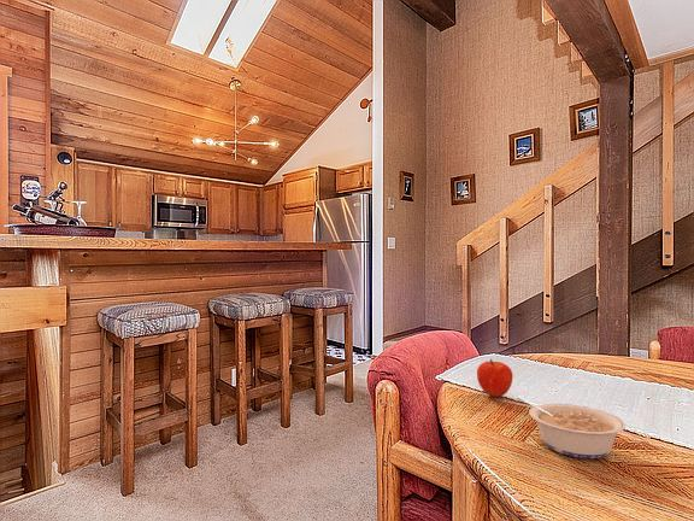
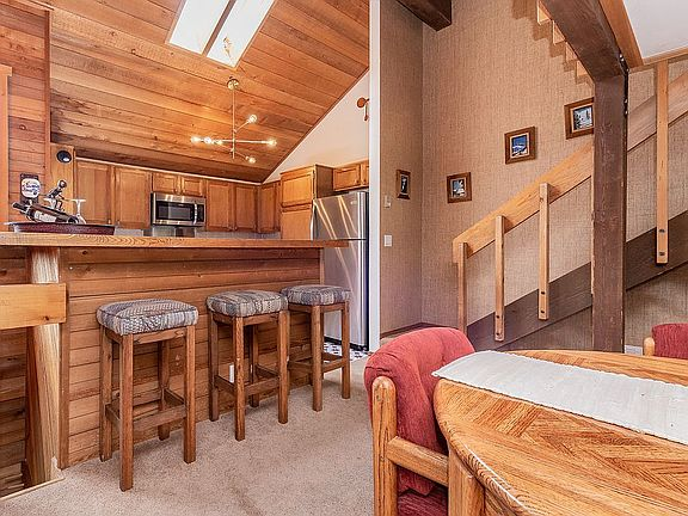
- fruit (494, 376)
- legume (571, 428)
